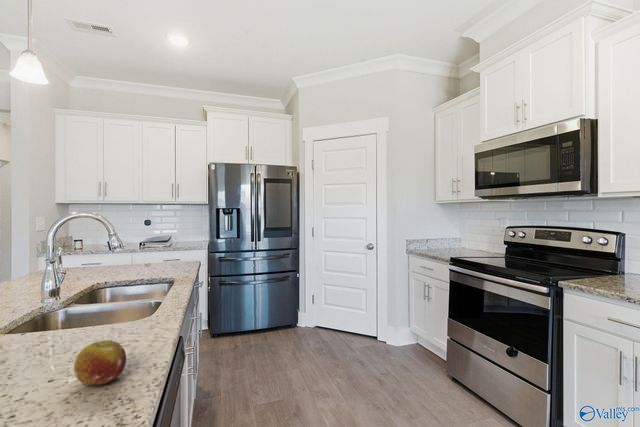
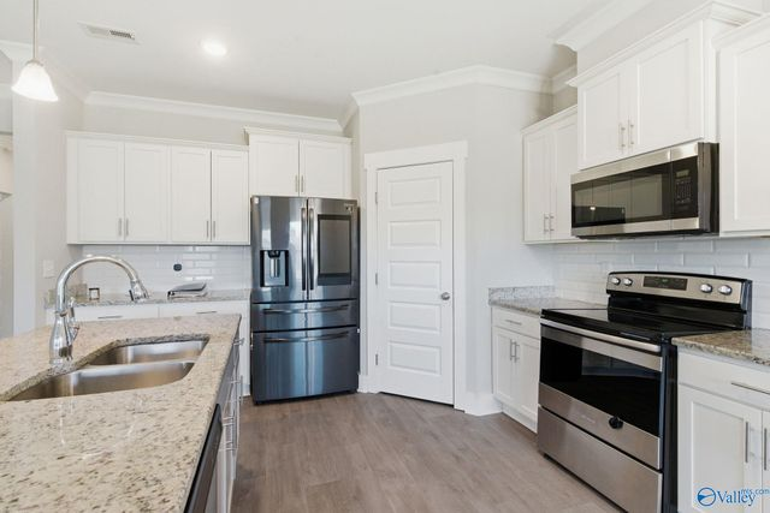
- fruit (101, 362)
